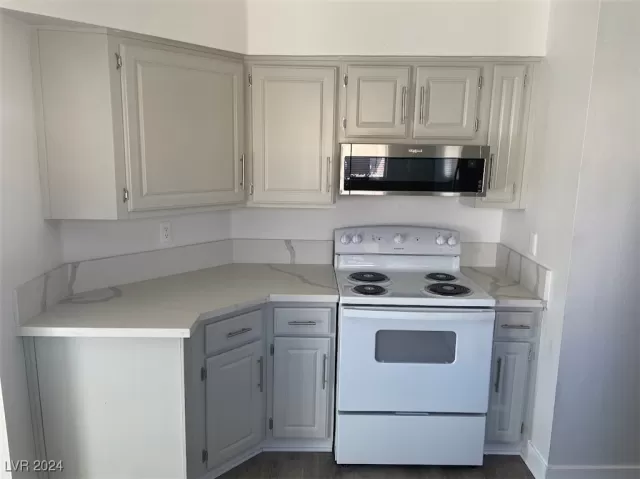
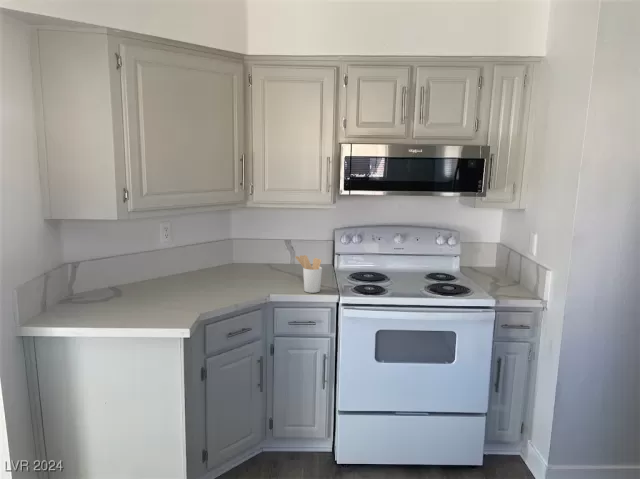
+ utensil holder (308, 272)
